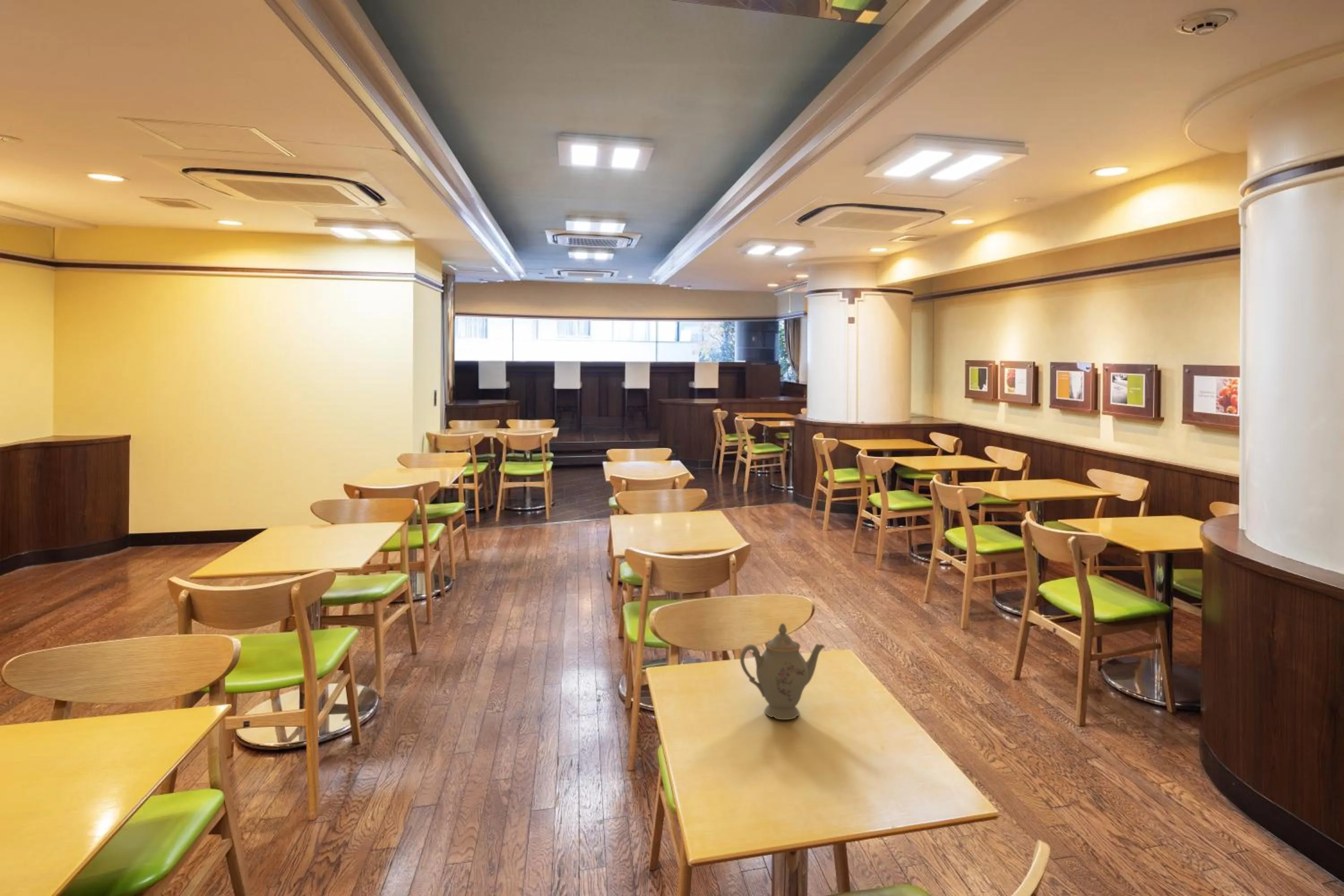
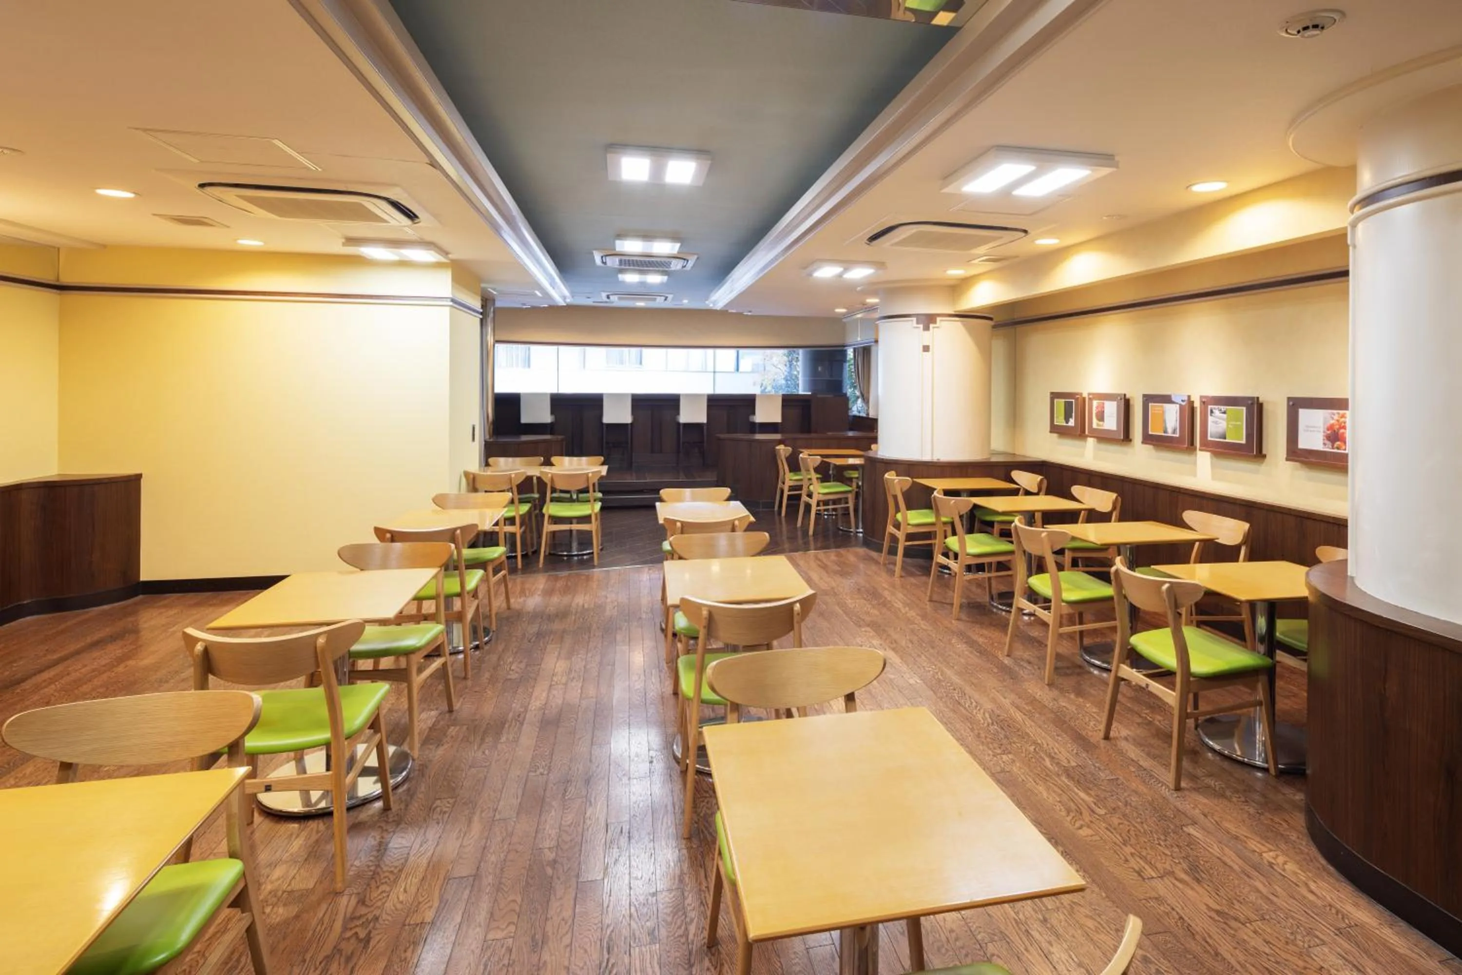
- chinaware (783, 668)
